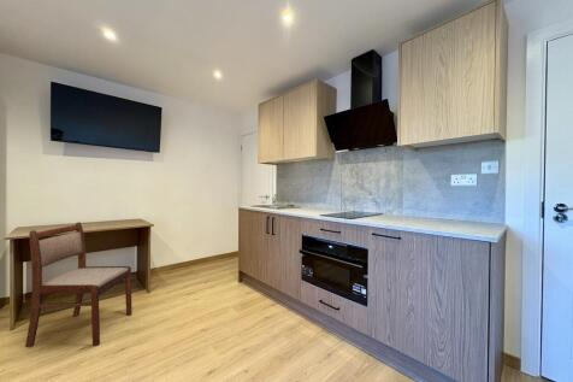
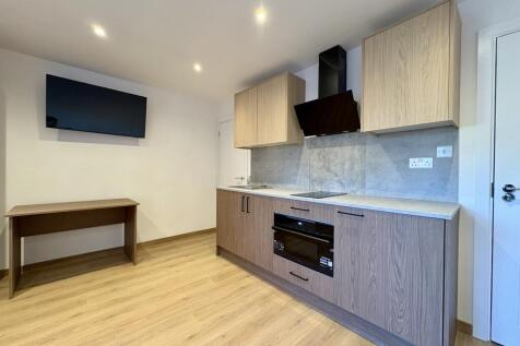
- dining chair (84, 277)
